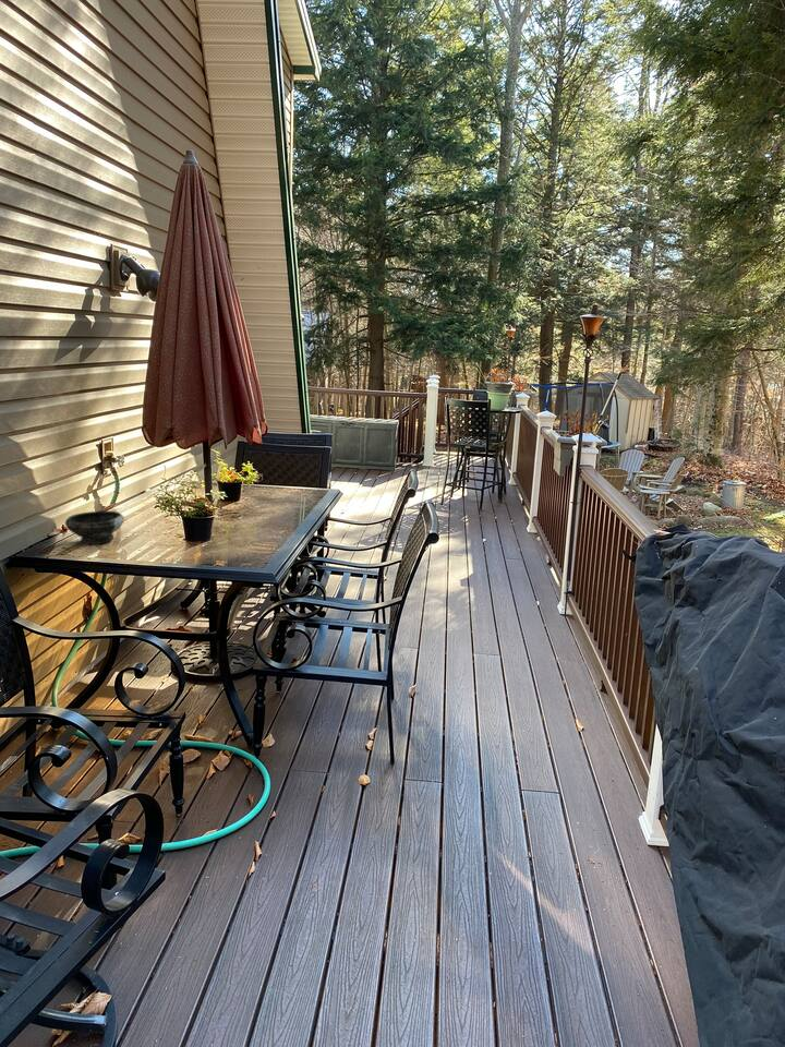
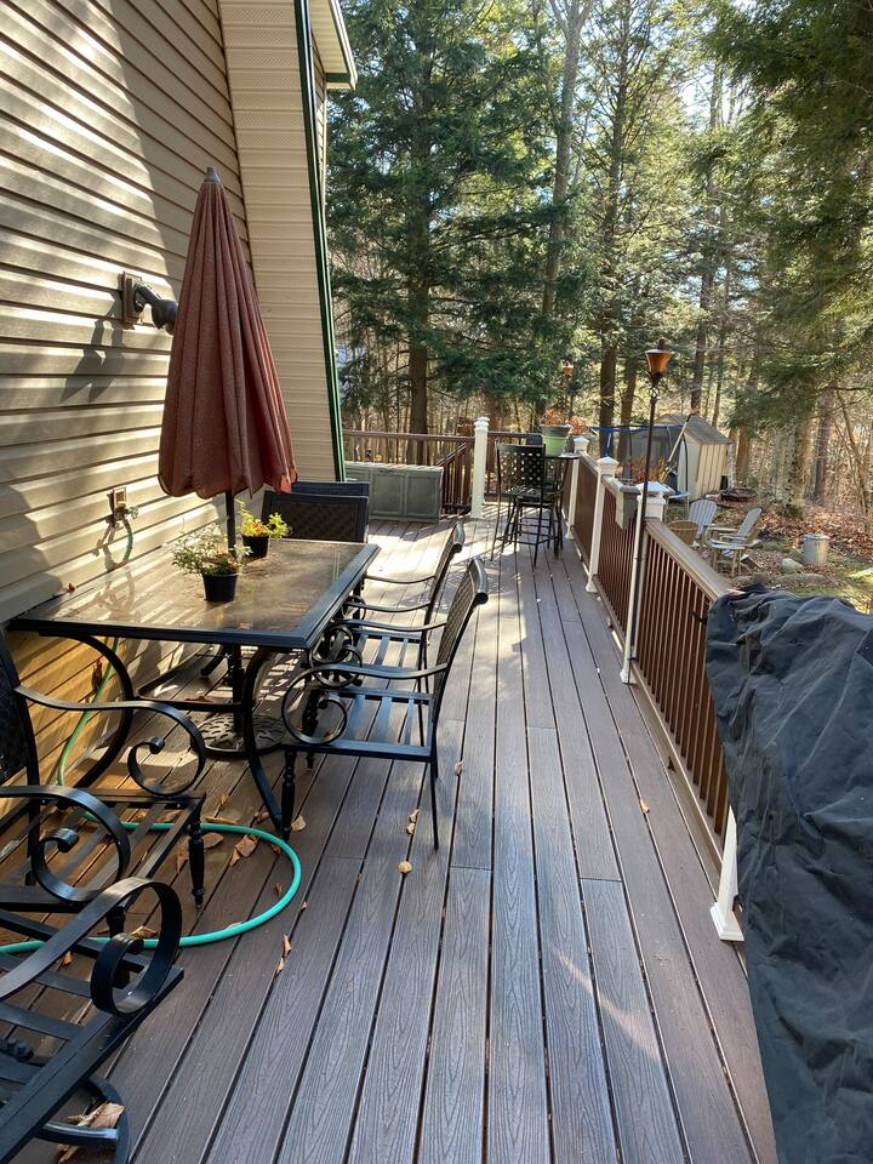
- bowl (96, 528)
